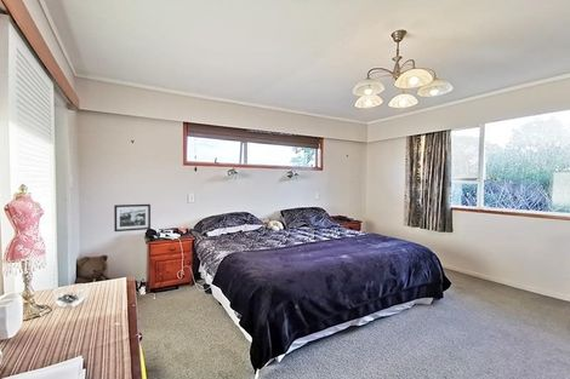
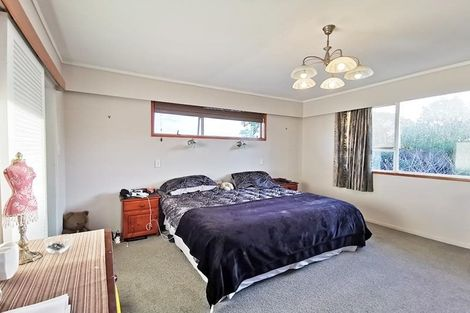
- picture frame (132, 217)
